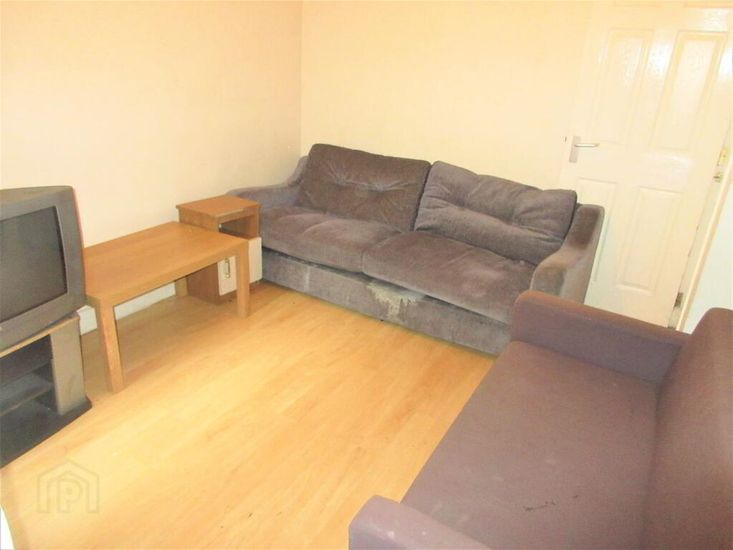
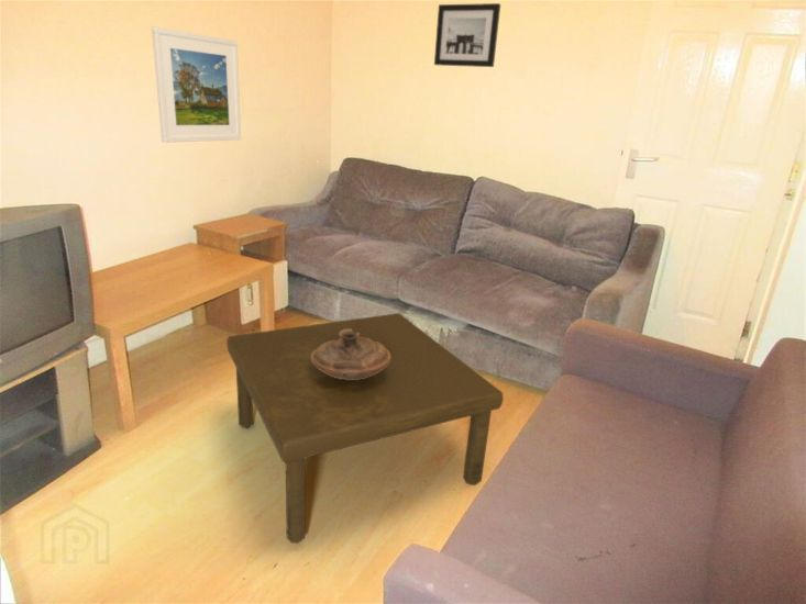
+ wall art (465, 35)
+ decorative bowl (351, 351)
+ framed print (200, 89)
+ coffee table (353, 407)
